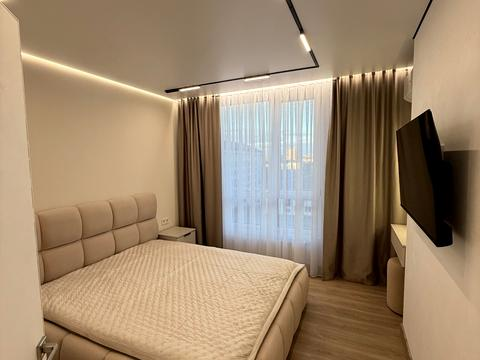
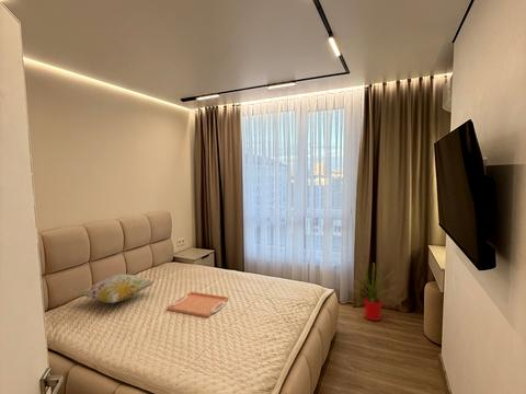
+ decorative pillow (118, 287)
+ serving tray (198, 303)
+ house plant (373, 289)
